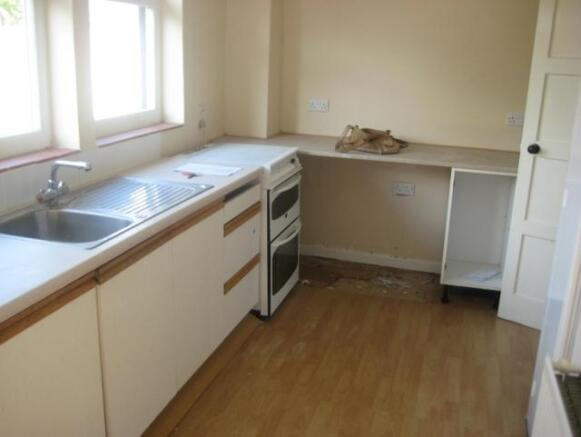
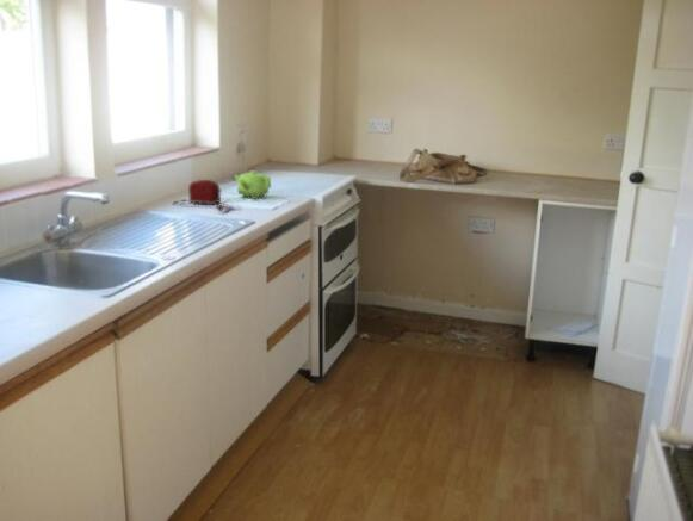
+ teapot (250, 184)
+ toaster (203, 193)
